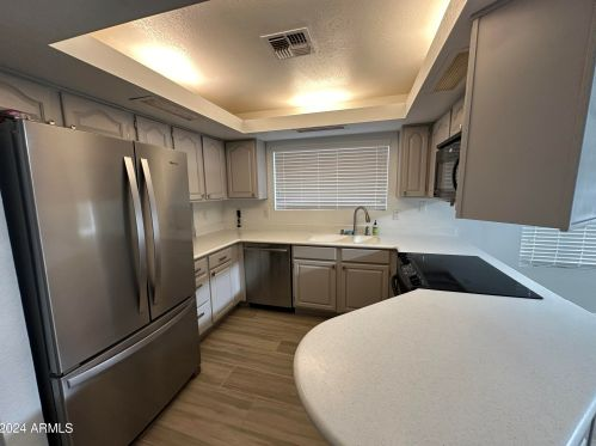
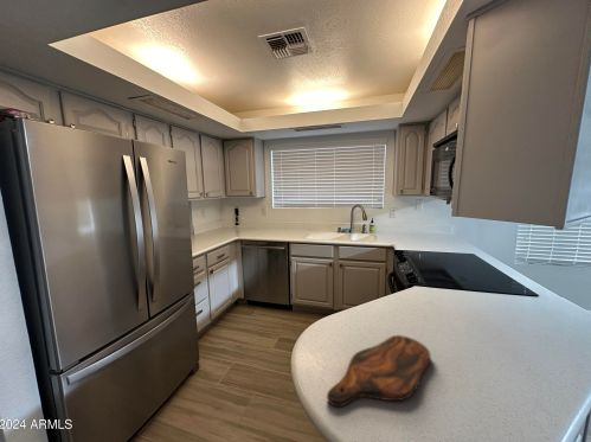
+ cutting board (384, 370)
